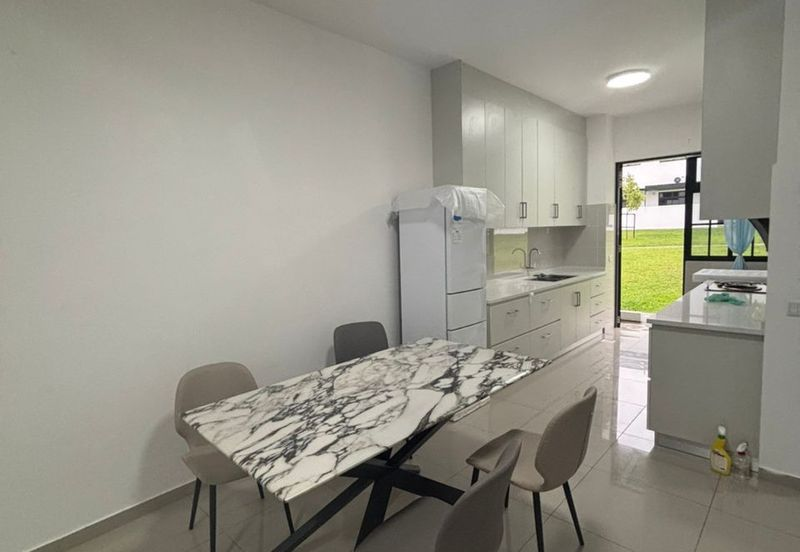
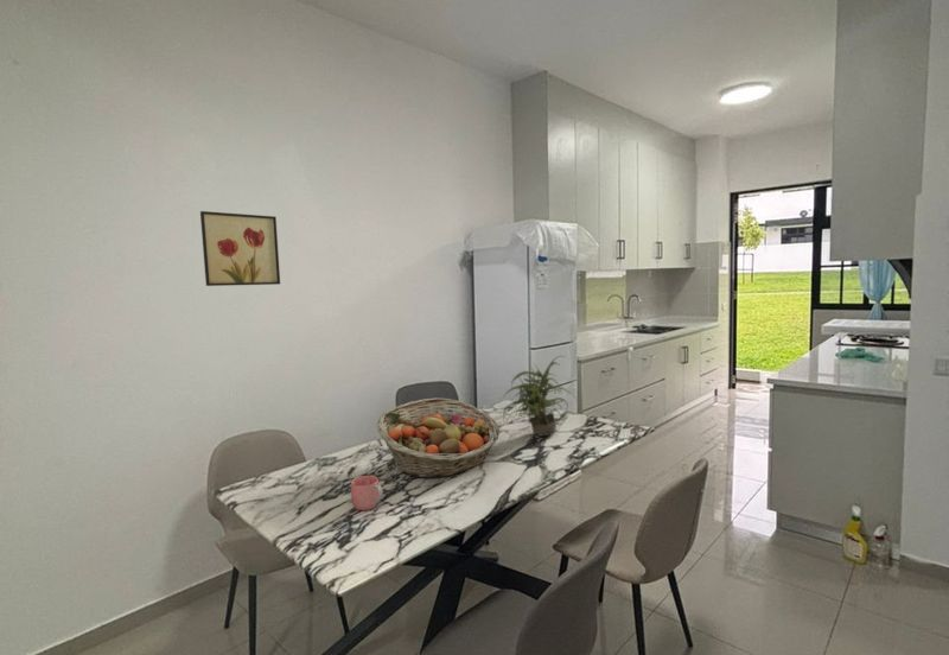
+ wall art (241, 249)
+ fruit basket (439, 434)
+ potted plant (540, 396)
+ mug (368, 494)
